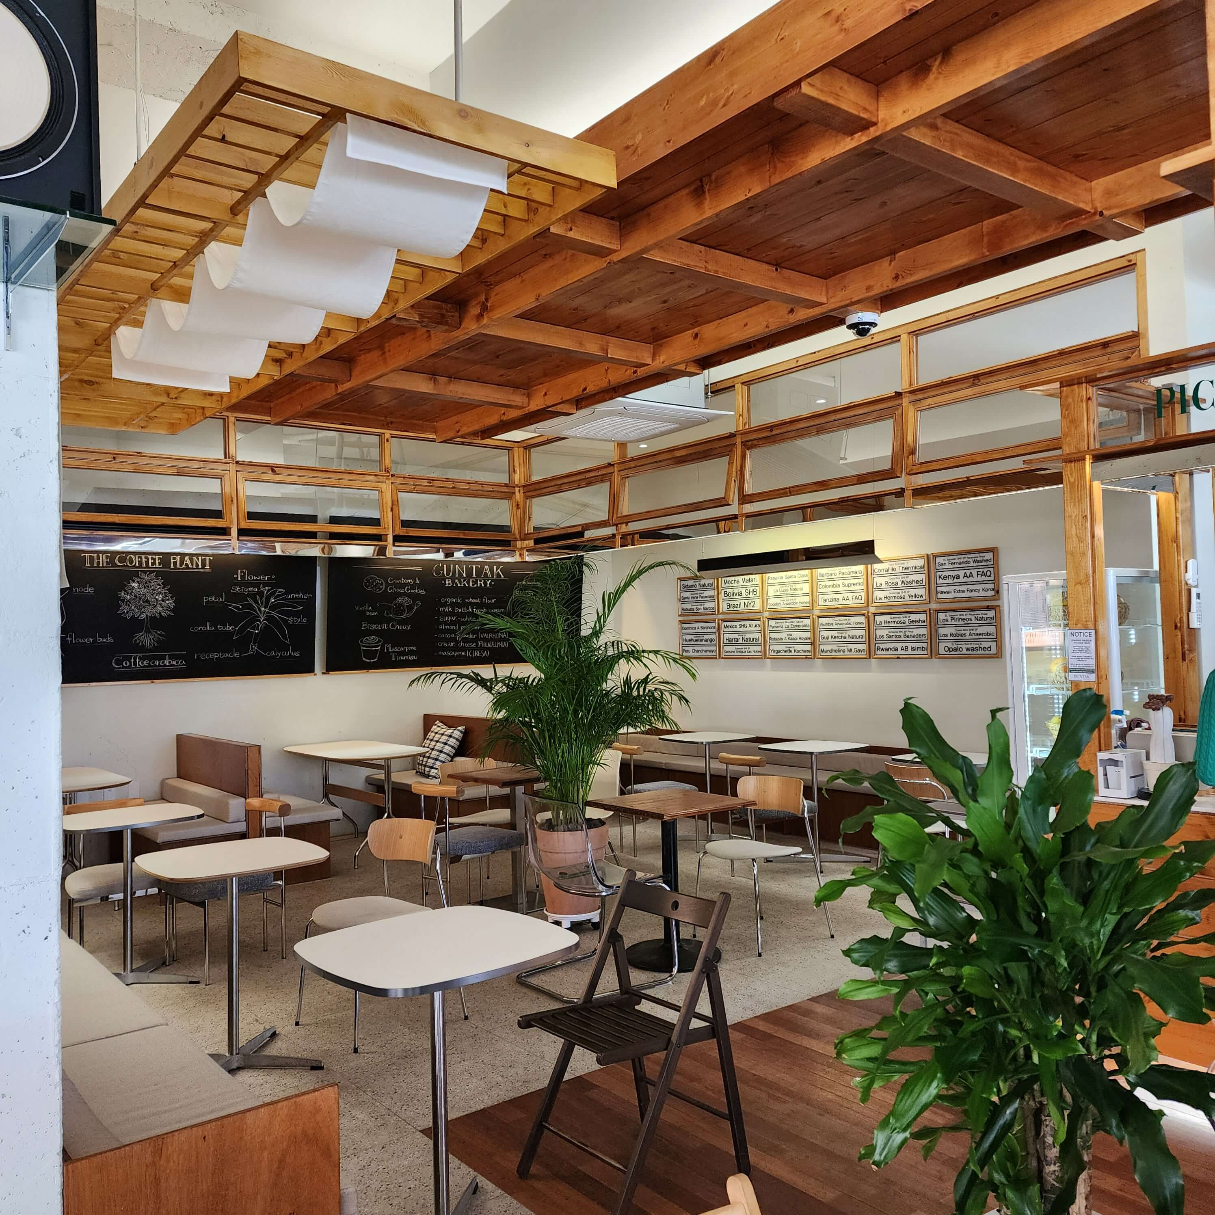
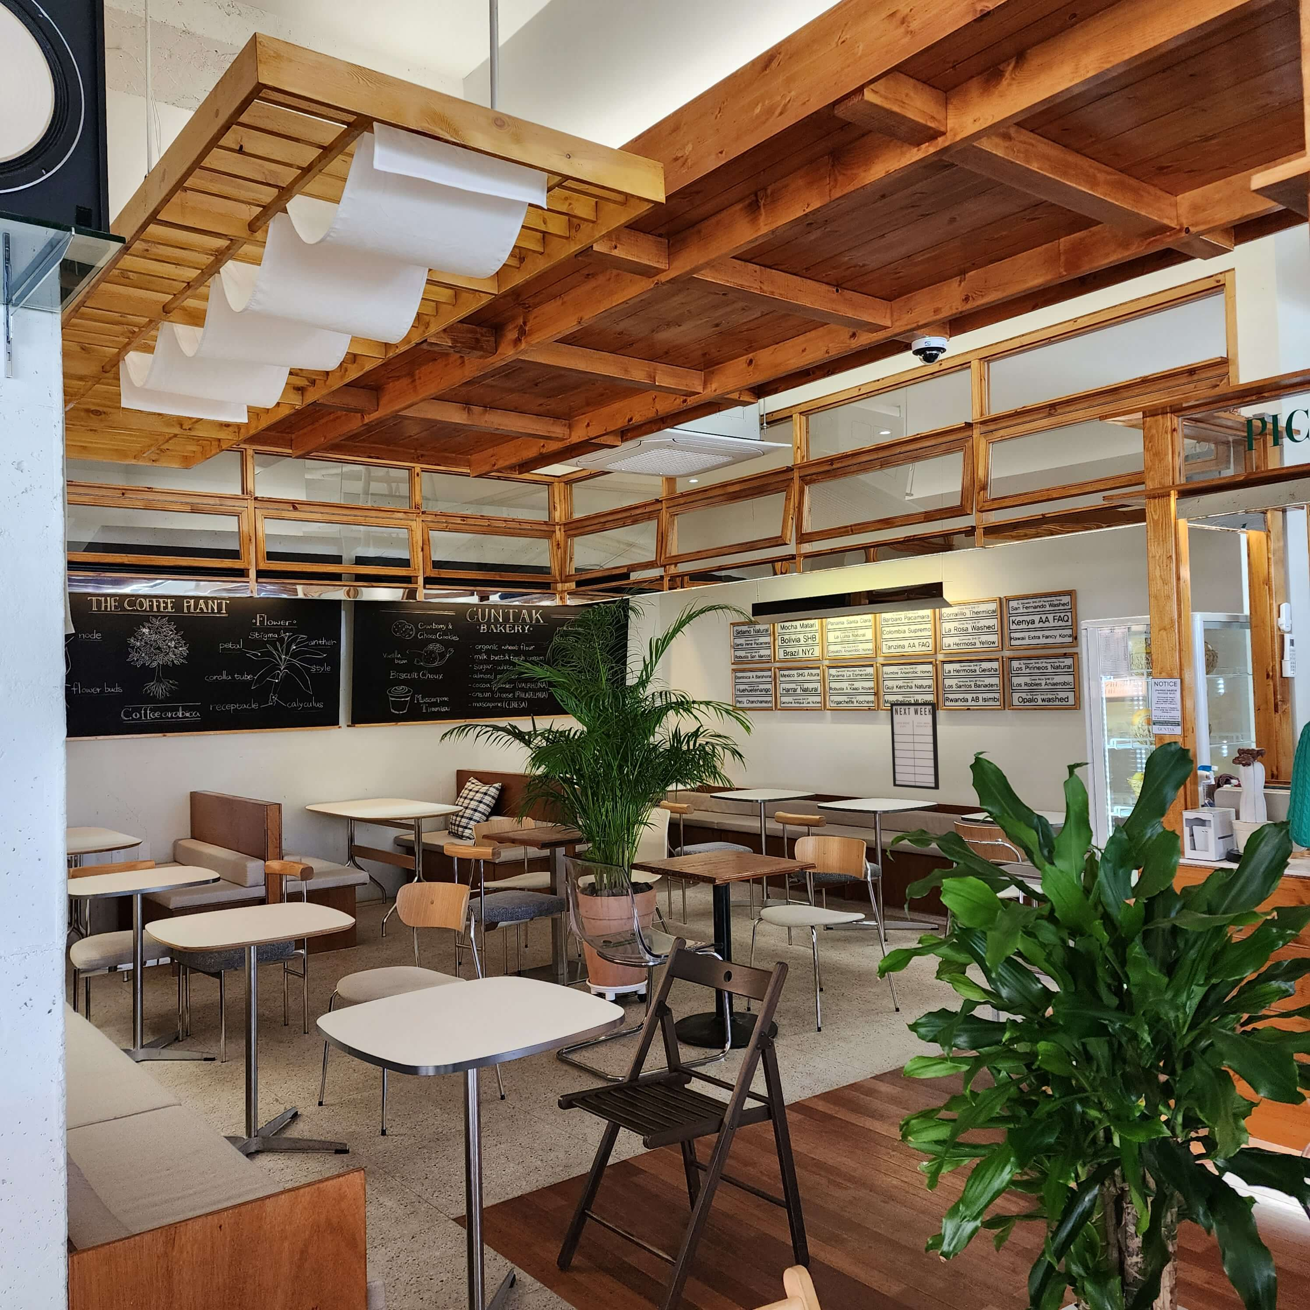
+ writing board (914, 745)
